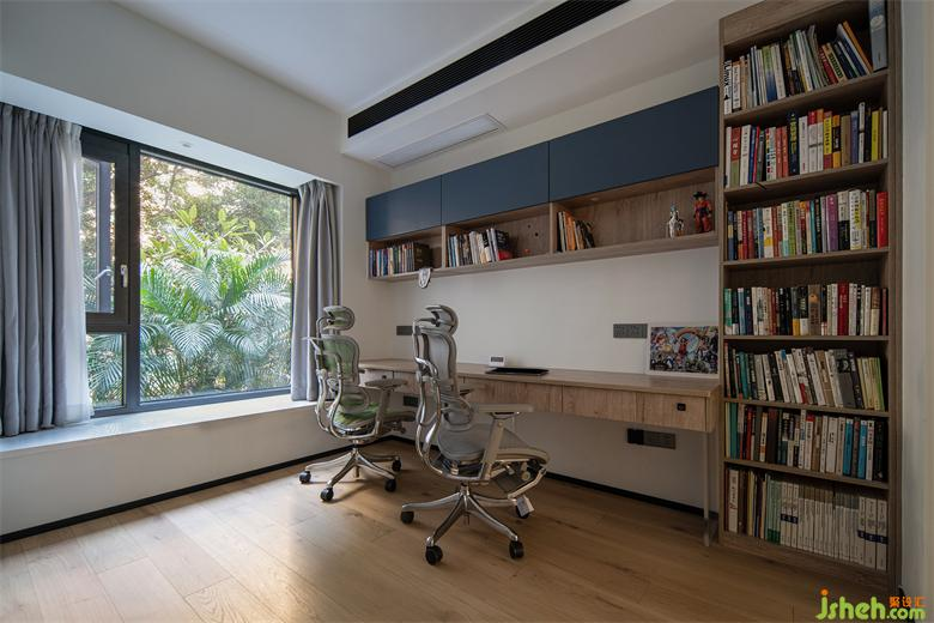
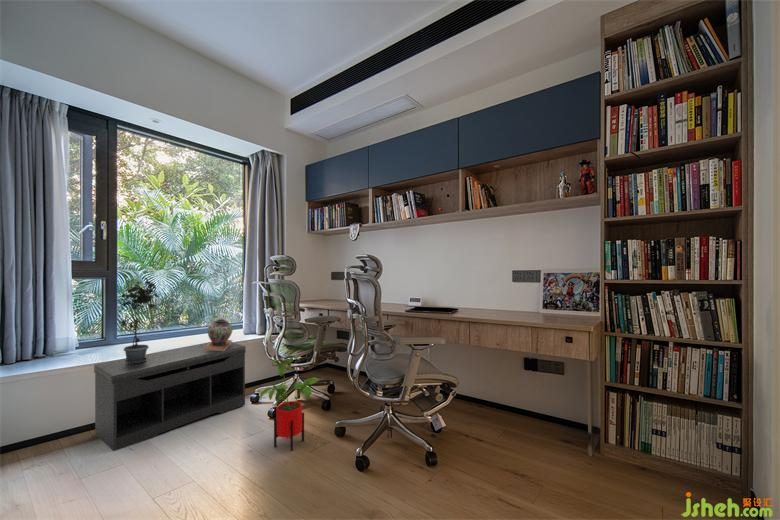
+ house plant (290, 401)
+ potted plant (137, 320)
+ bench (177, 386)
+ decorative vase (218, 334)
